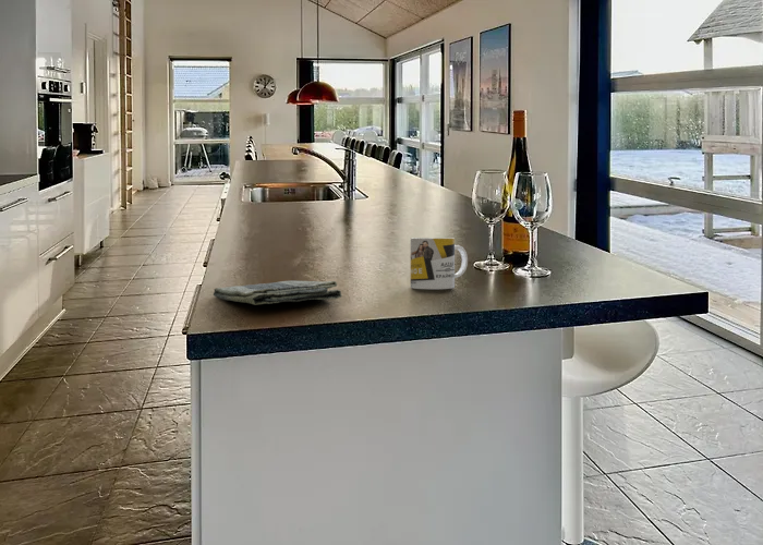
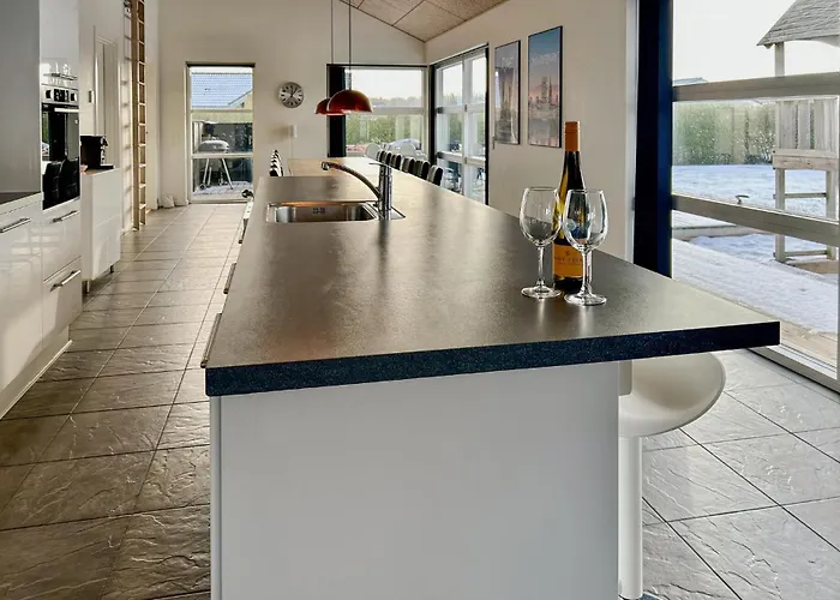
- mug (440, 262)
- dish towel (277, 290)
